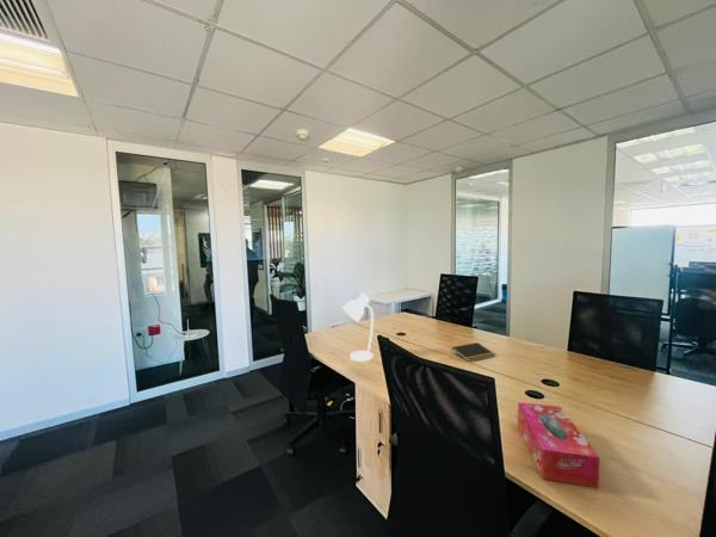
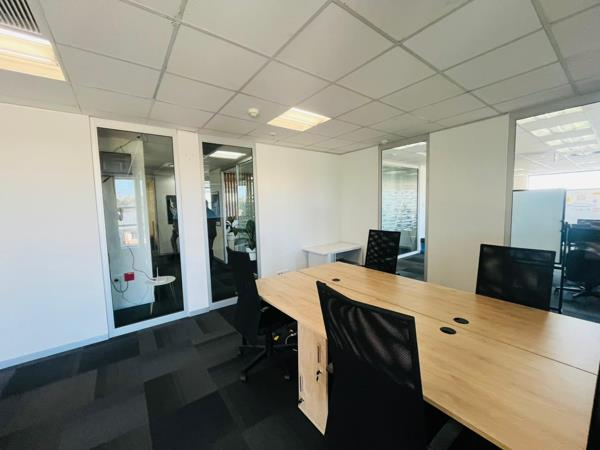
- tissue box (551, 438)
- desk lamp (357, 321)
- notepad (473, 351)
